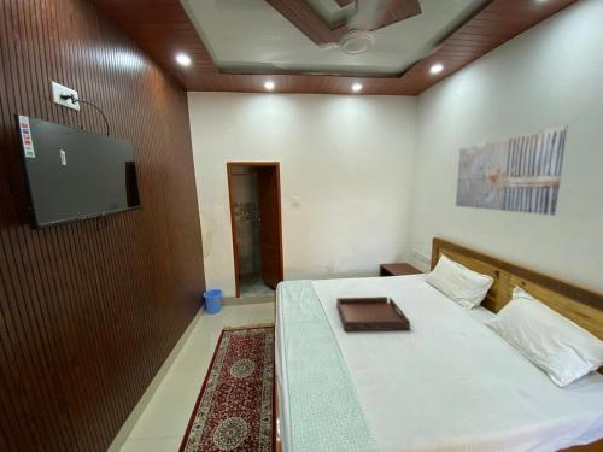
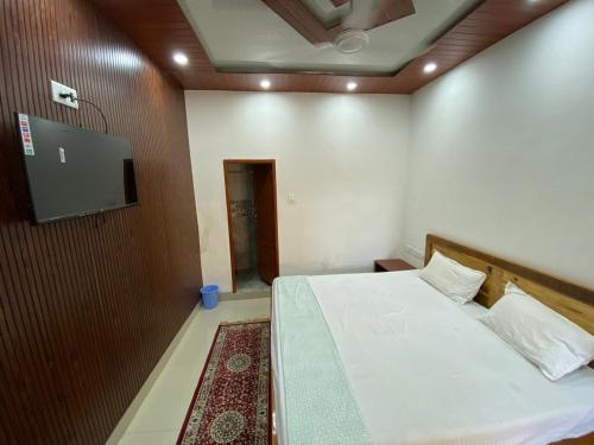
- serving tray (369, 311)
- wall art (498, 175)
